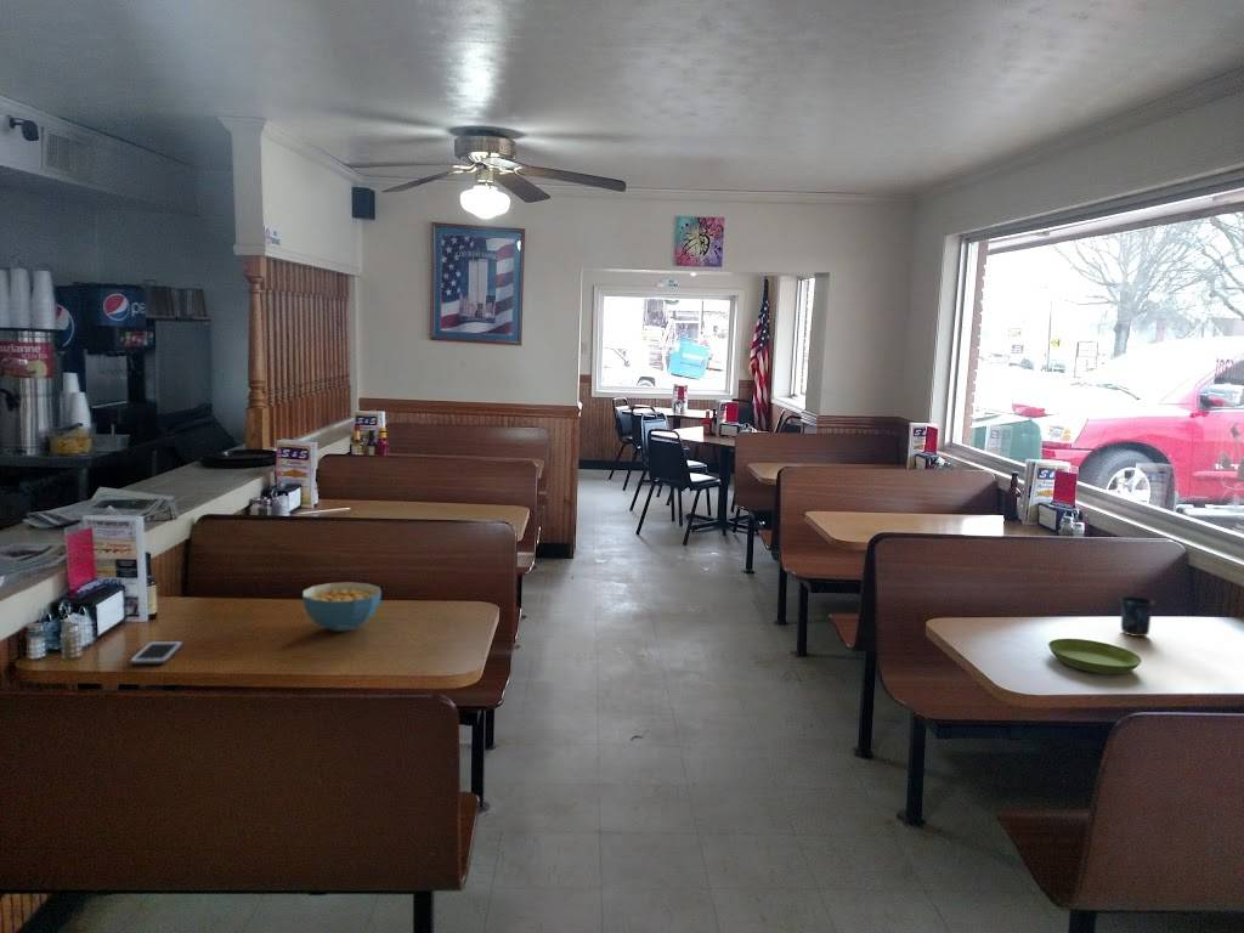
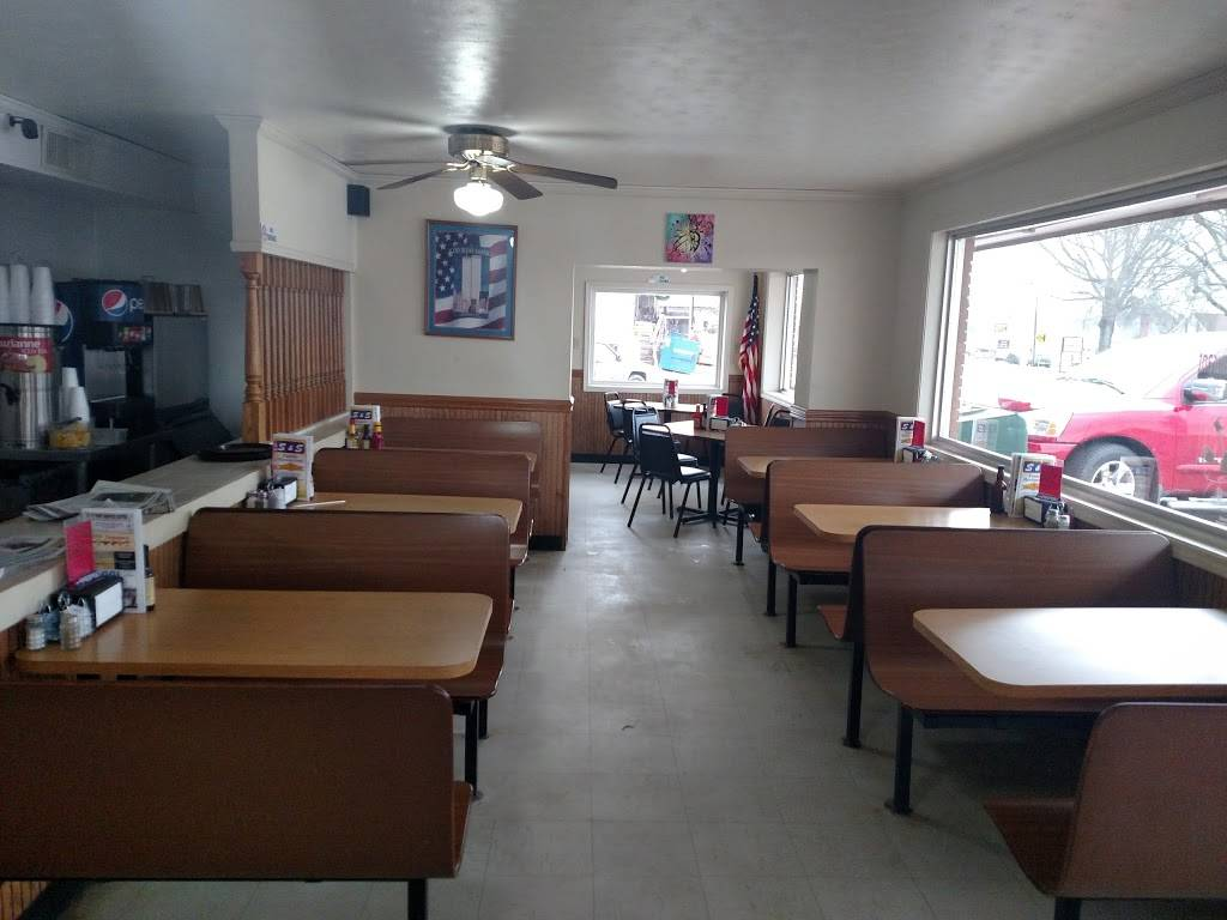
- cell phone (157, 652)
- saucer (1093, 657)
- mug (1131, 616)
- cereal bowl (341, 610)
